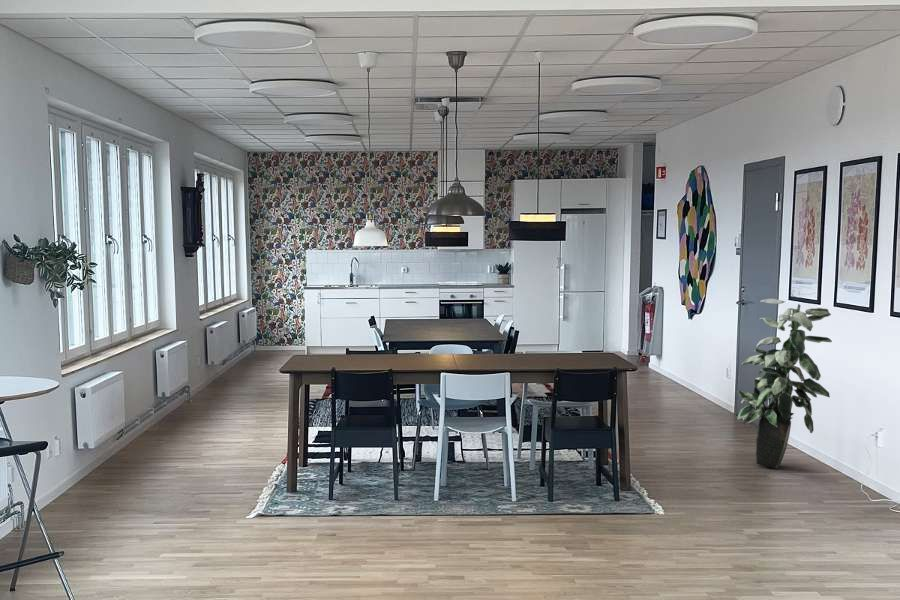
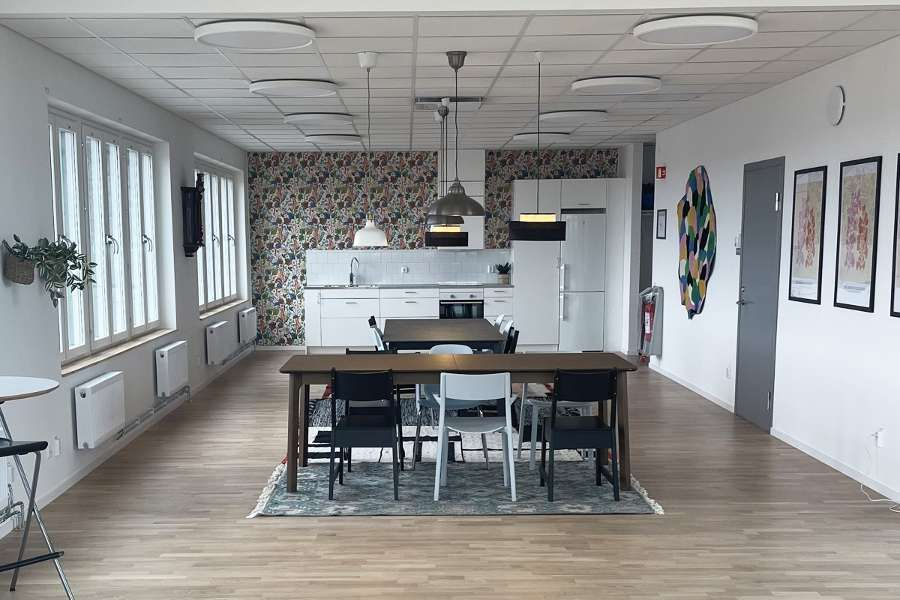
- indoor plant (780, 383)
